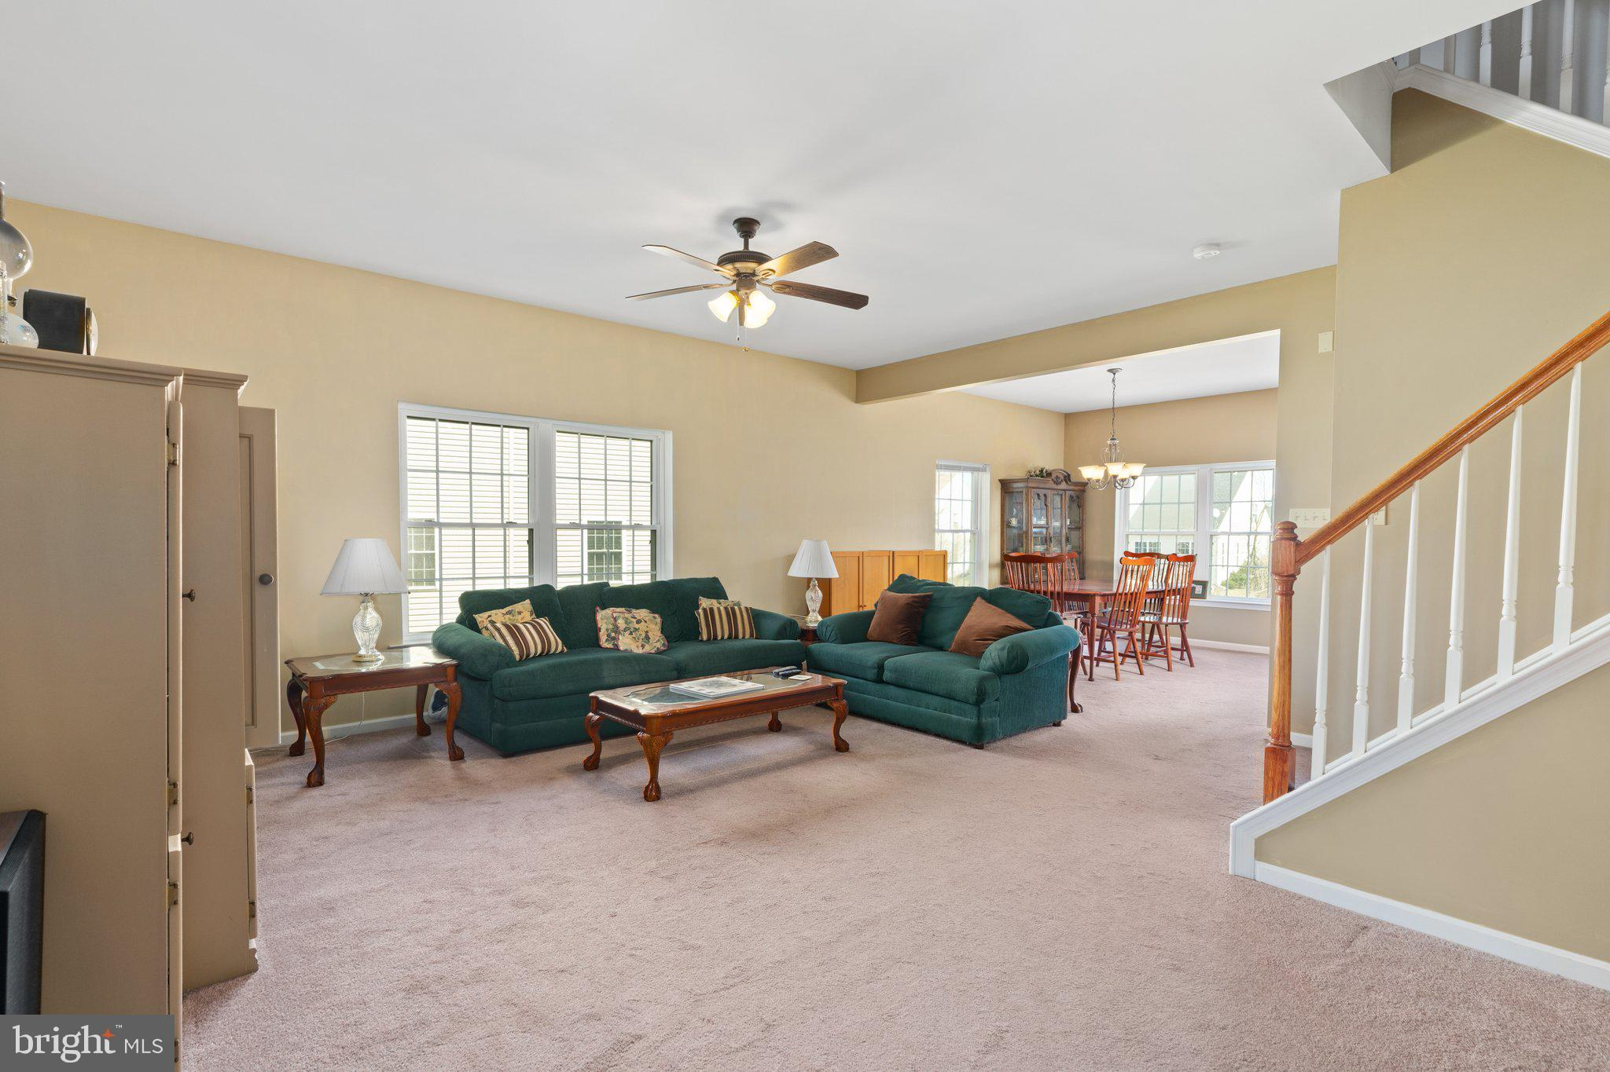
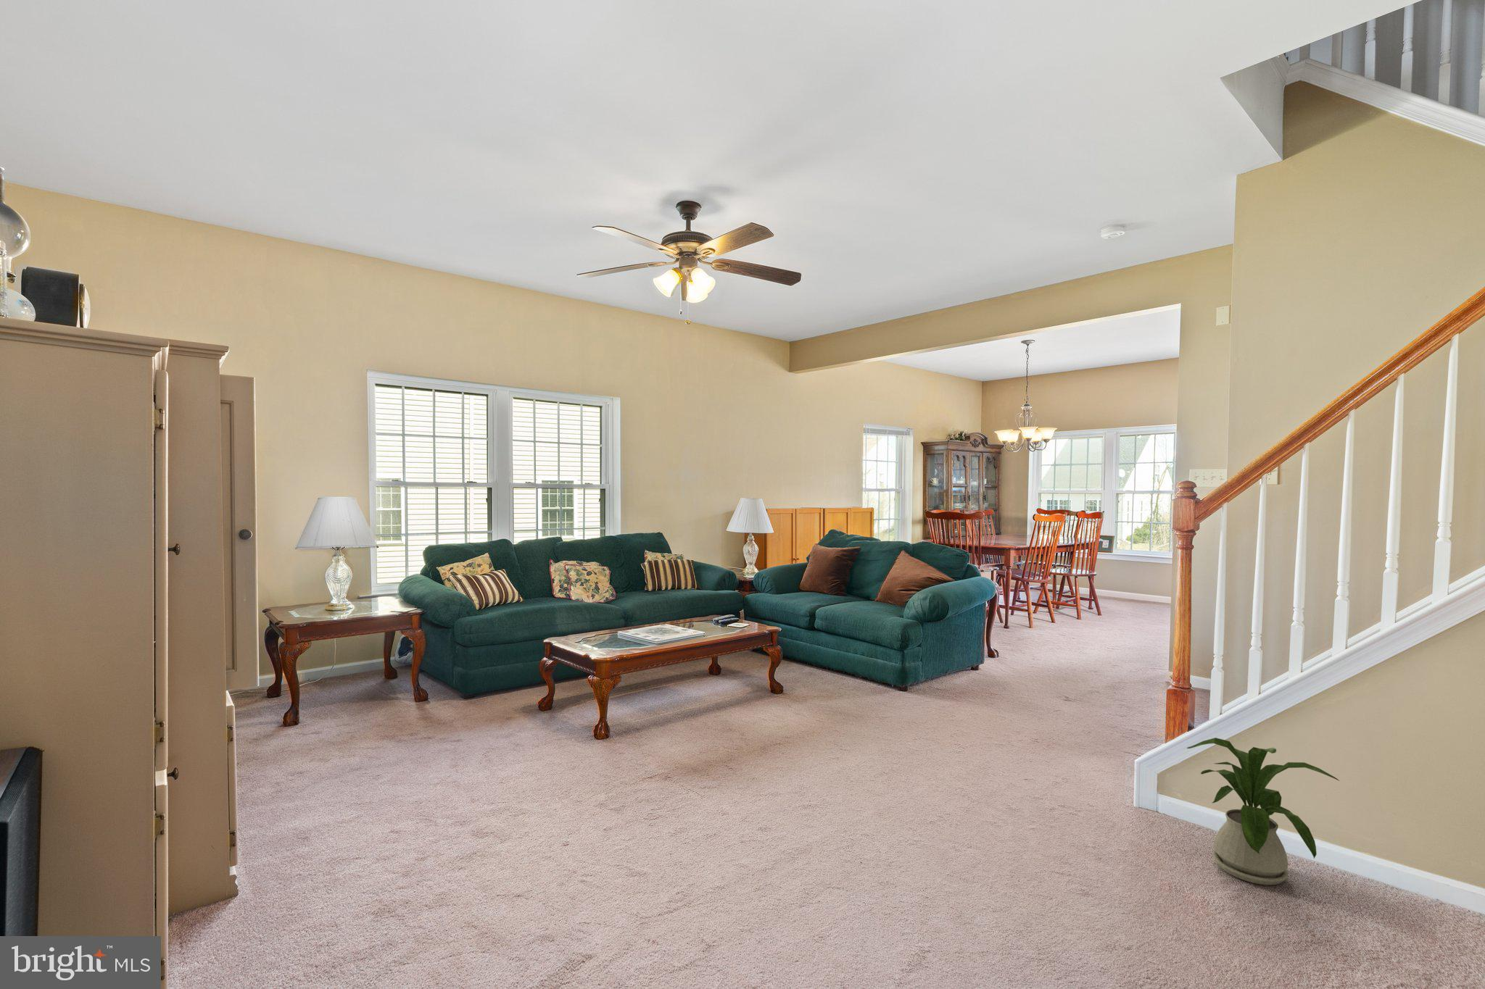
+ house plant (1259, 798)
